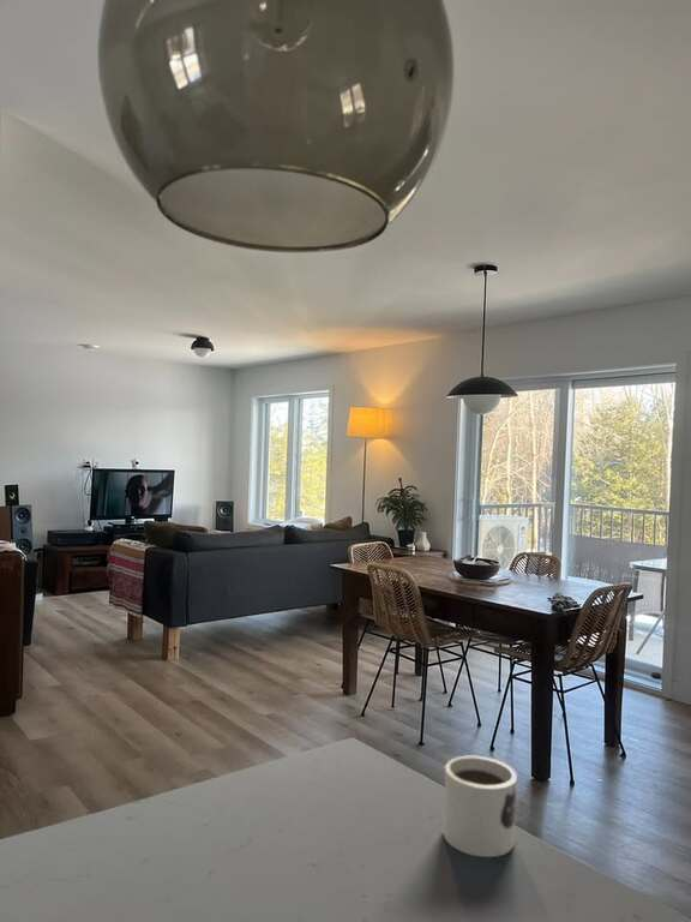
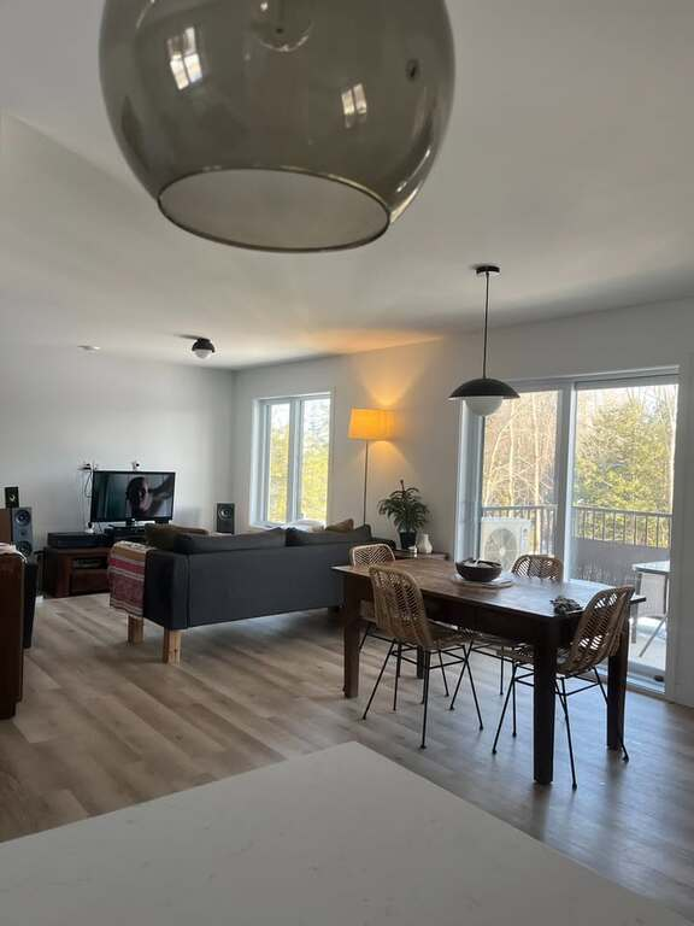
- mug (476, 800)
